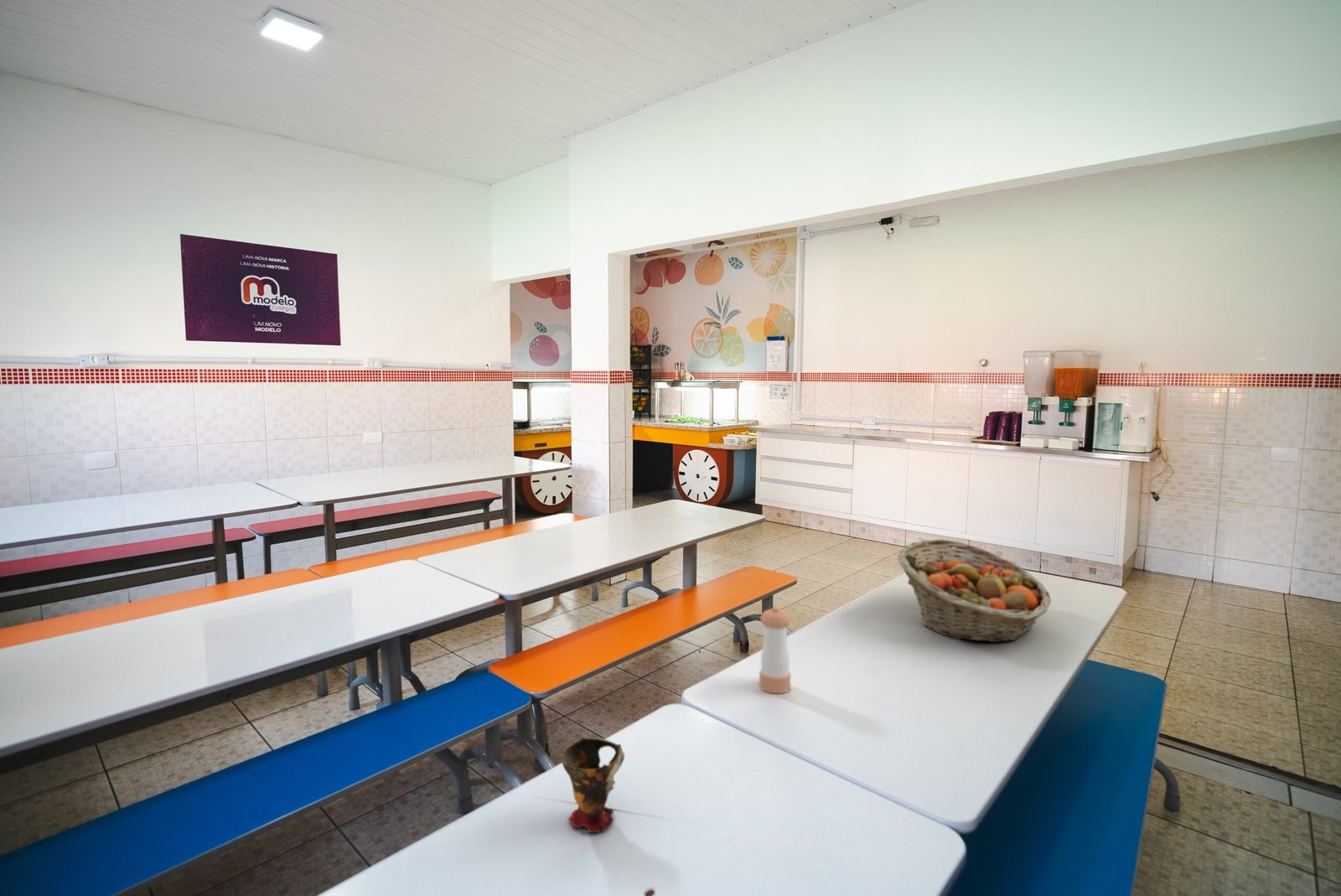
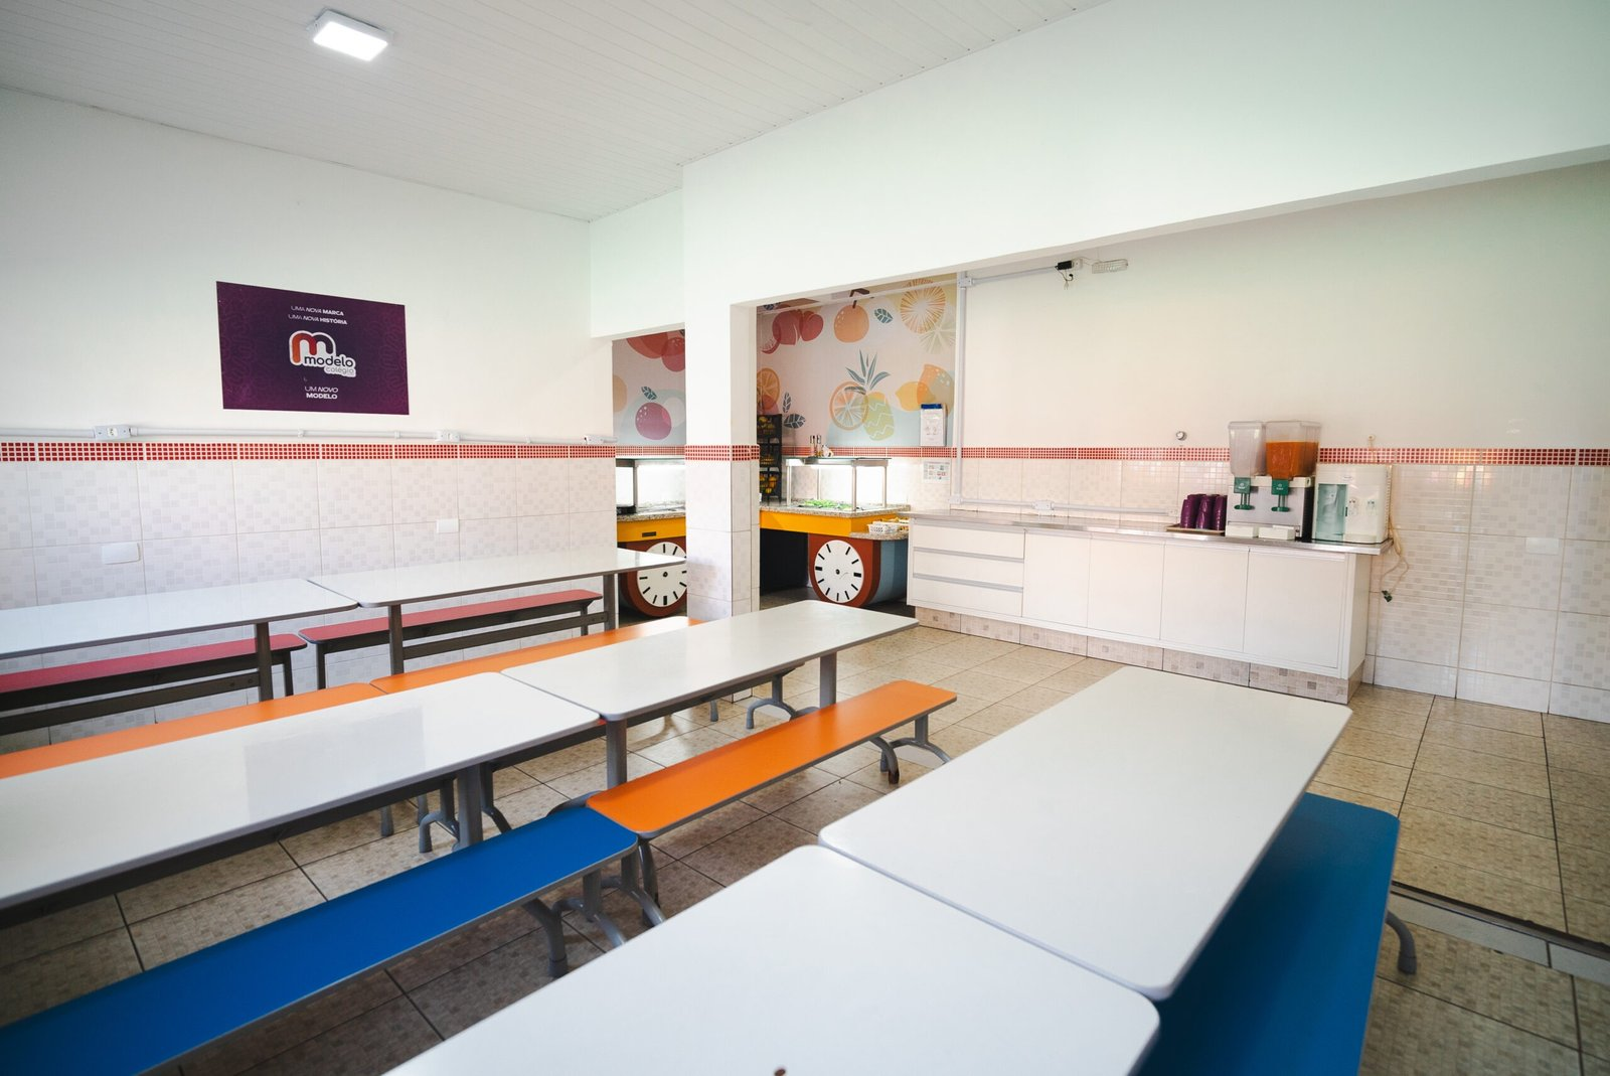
- fruit basket (971, 587)
- cup (593, 785)
- pepper shaker (775, 647)
